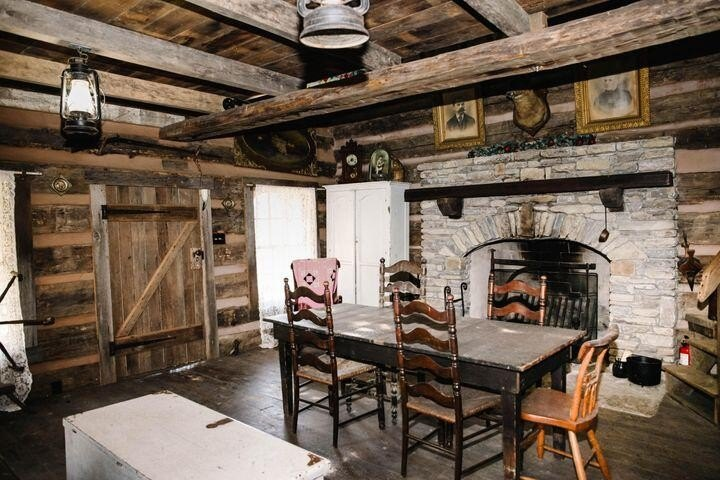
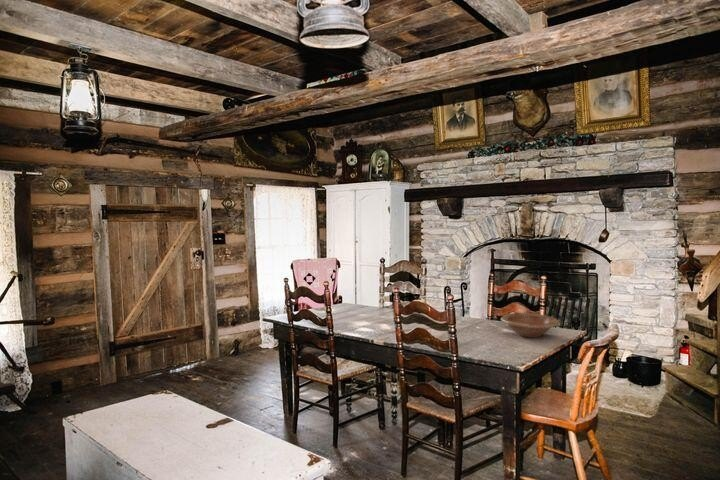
+ wooden bowl (529, 326)
